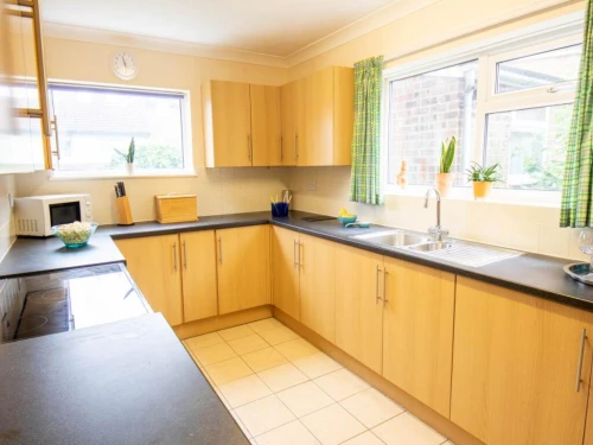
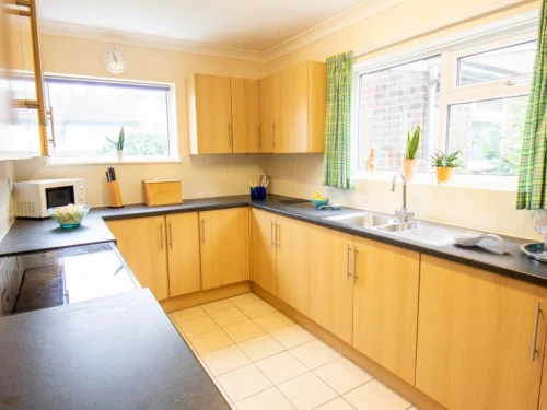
+ spoon rest (479, 239)
